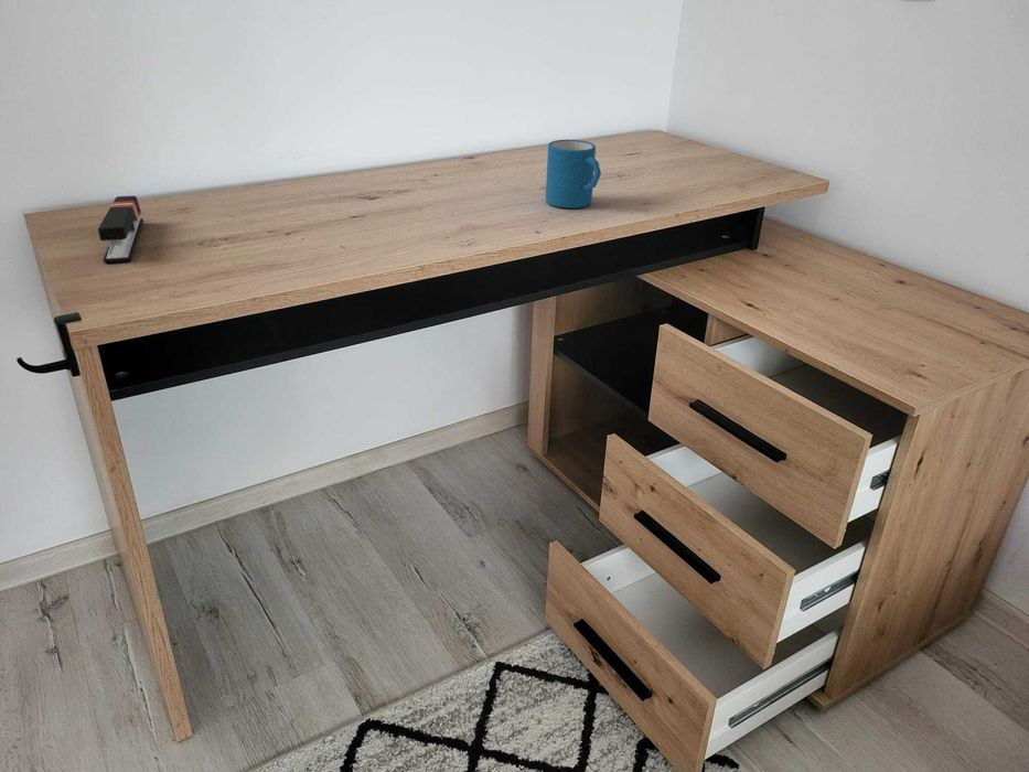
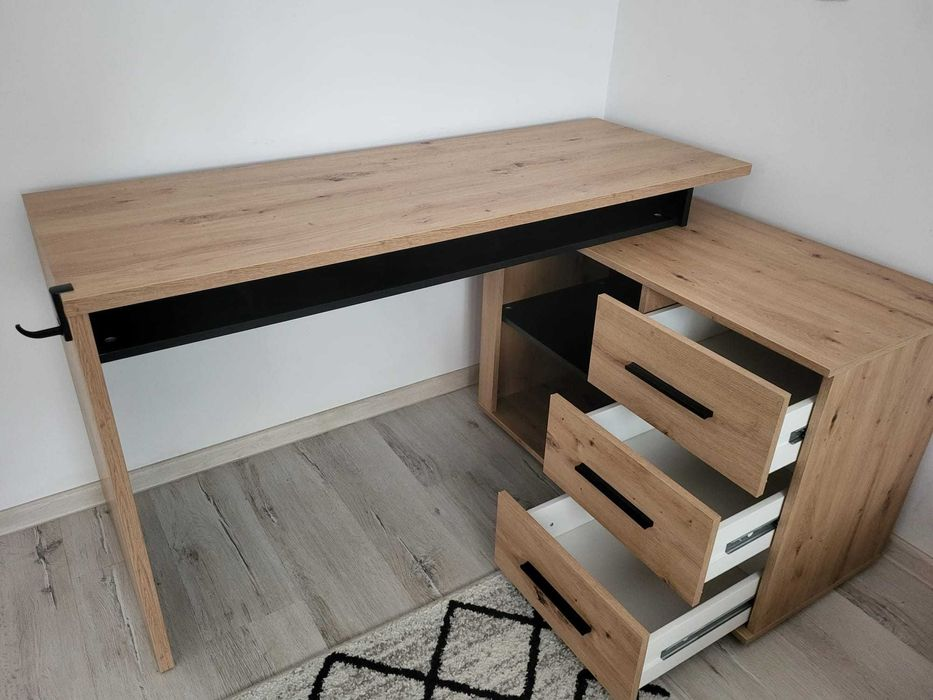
- mug (577, 175)
- stapler (121, 224)
